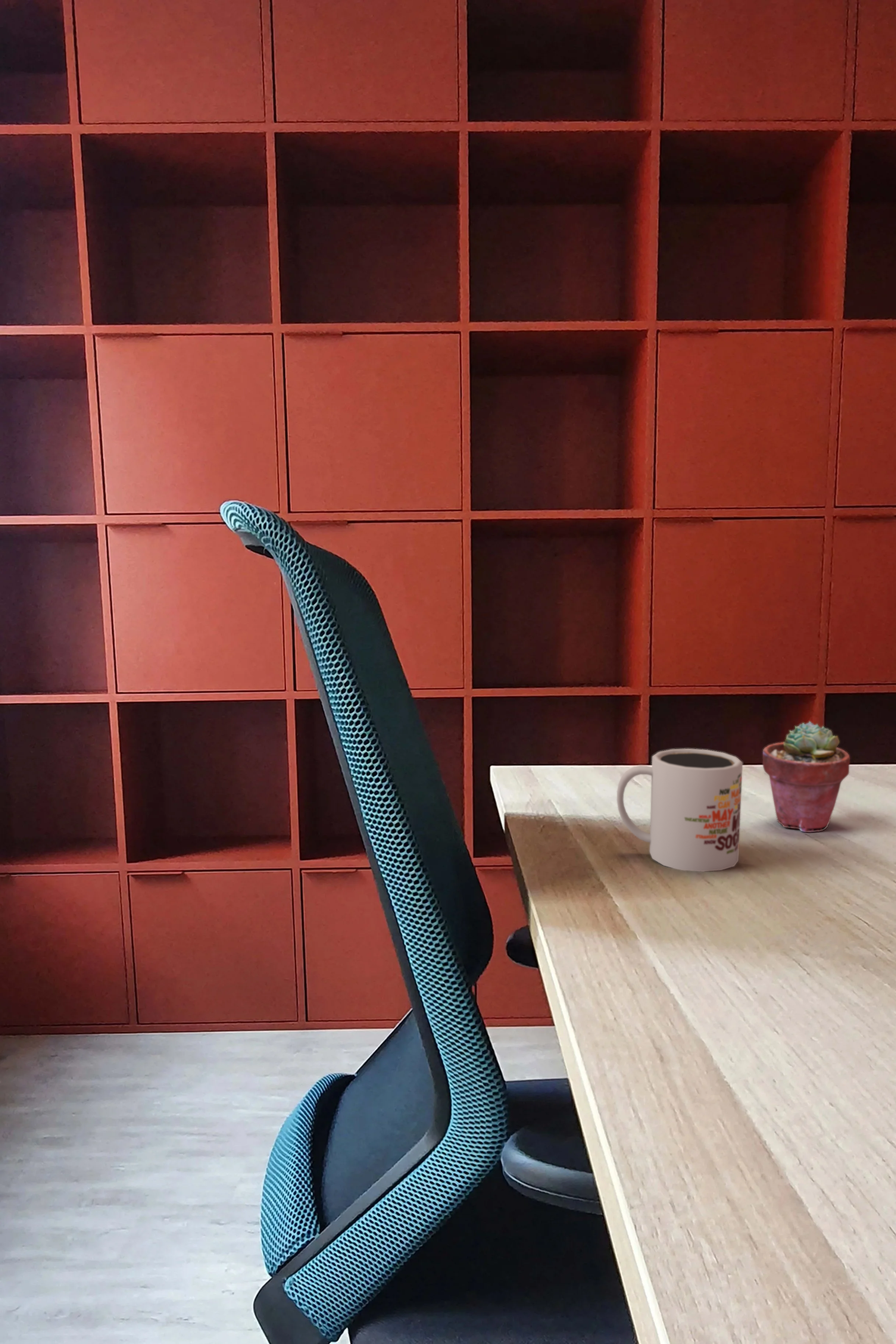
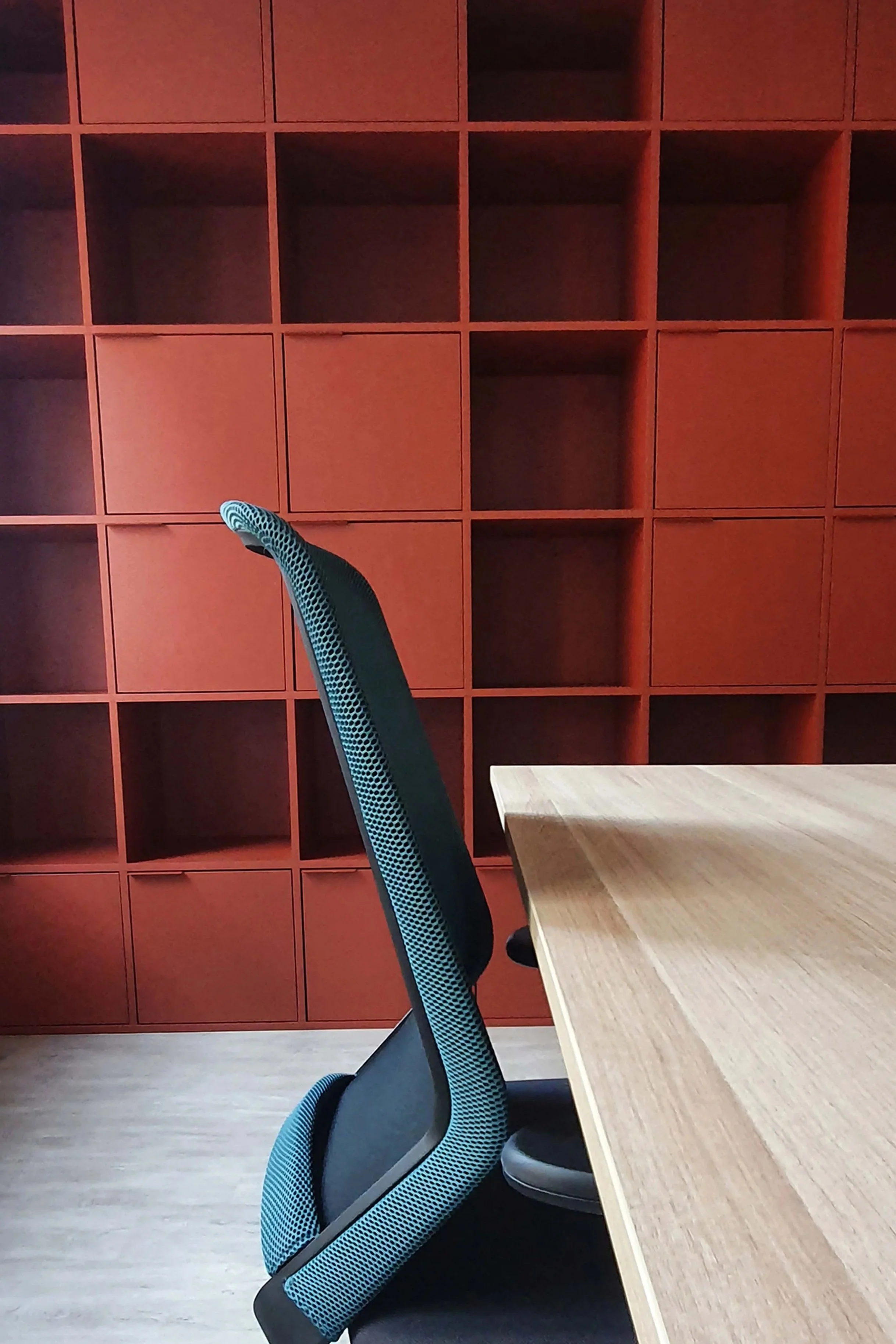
- potted succulent (805, 772)
- mug (677, 806)
